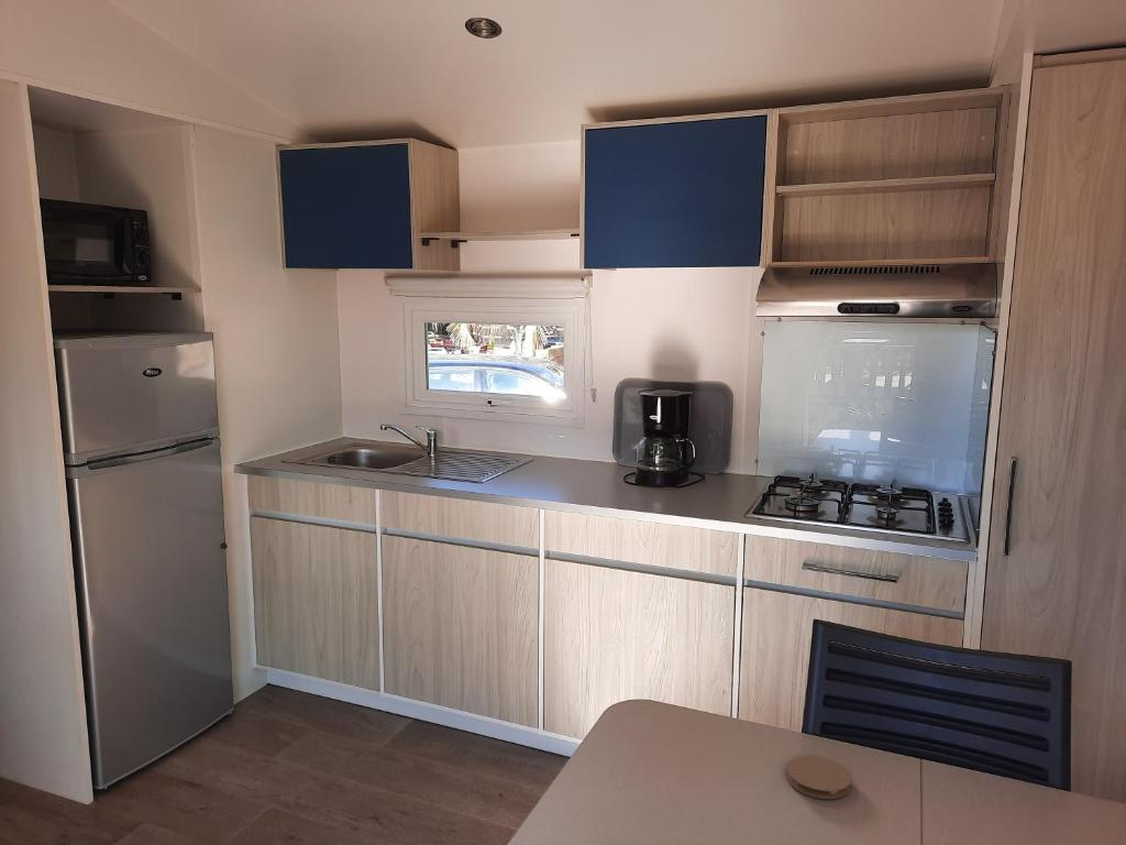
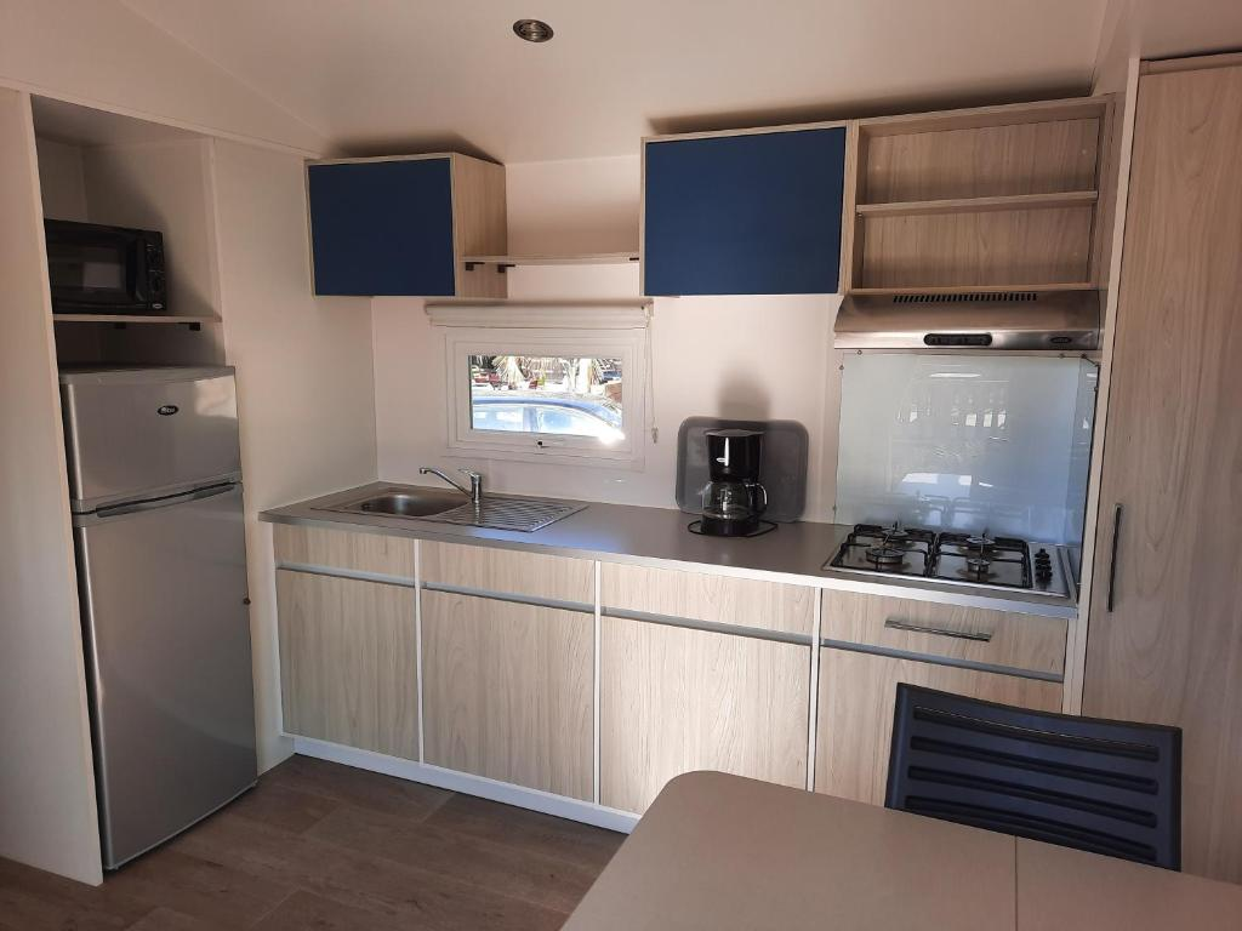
- coaster (818, 776)
